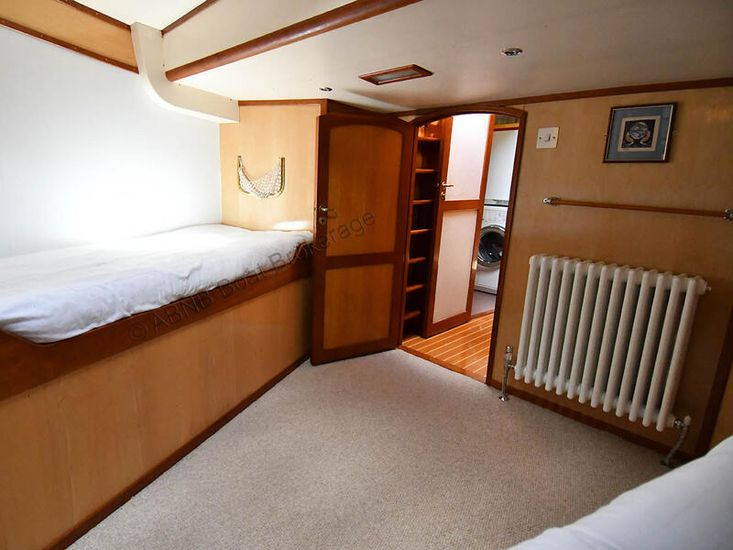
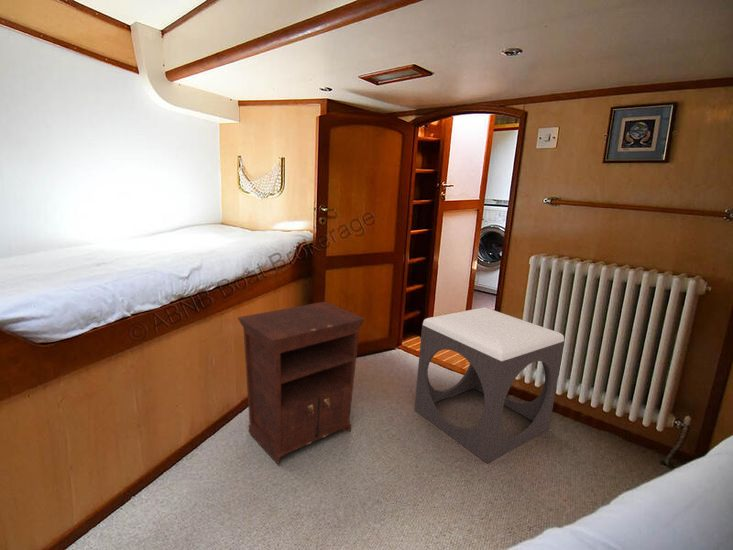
+ nightstand (301, 377)
+ footstool (485, 372)
